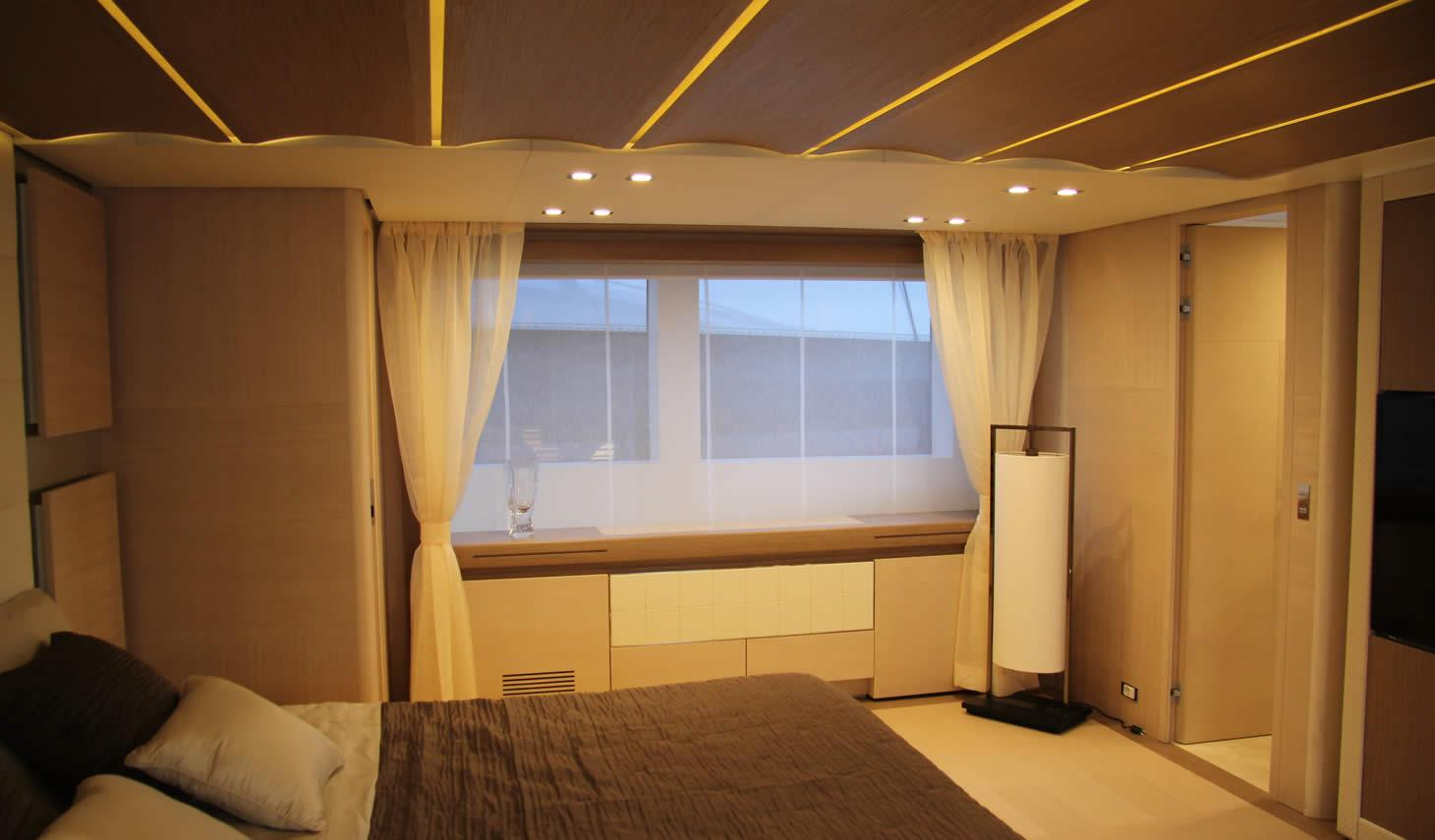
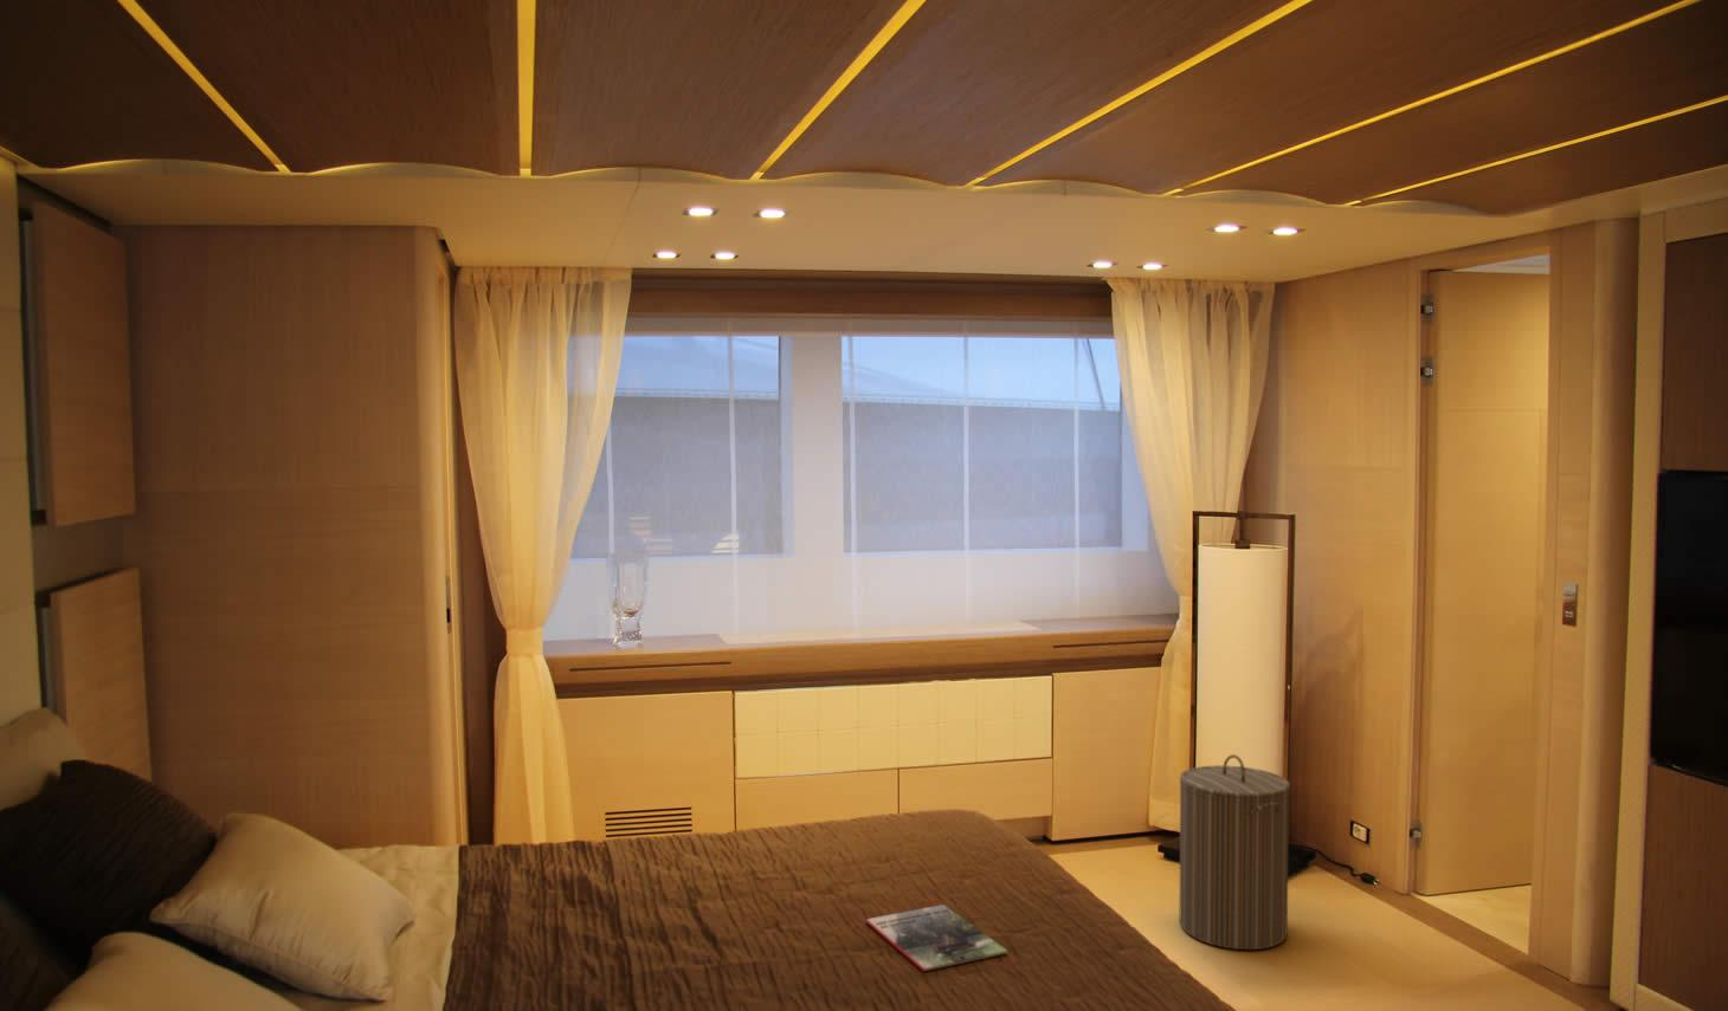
+ laundry hamper (1233, 842)
+ magazine (933, 935)
